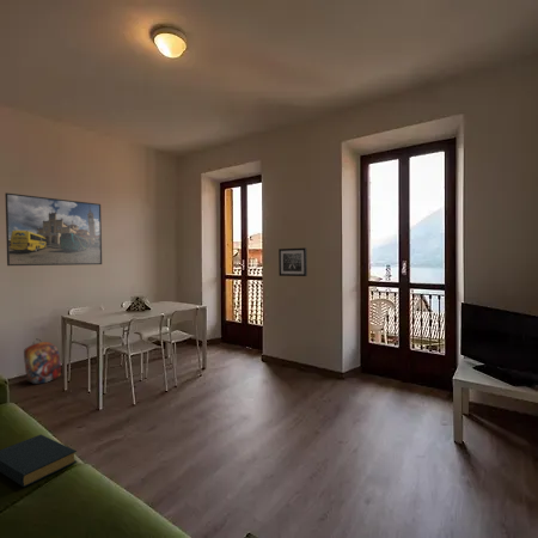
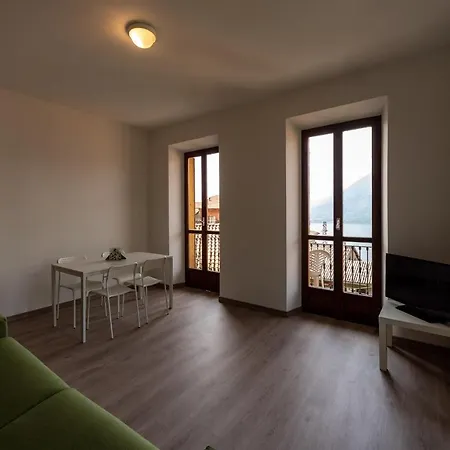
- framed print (57, 232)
- backpack (42, 360)
- wall art (292, 262)
- hardback book (32, 458)
